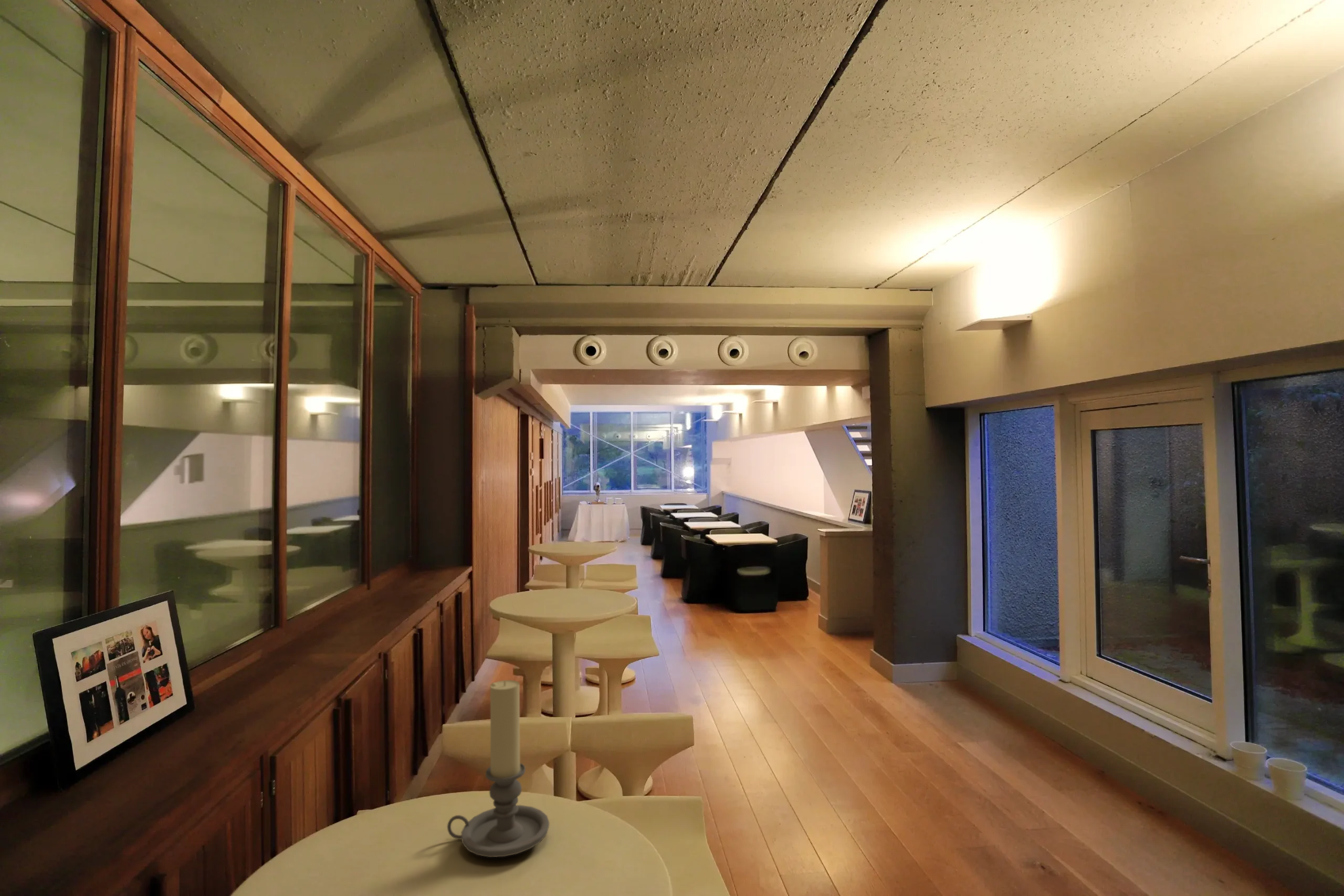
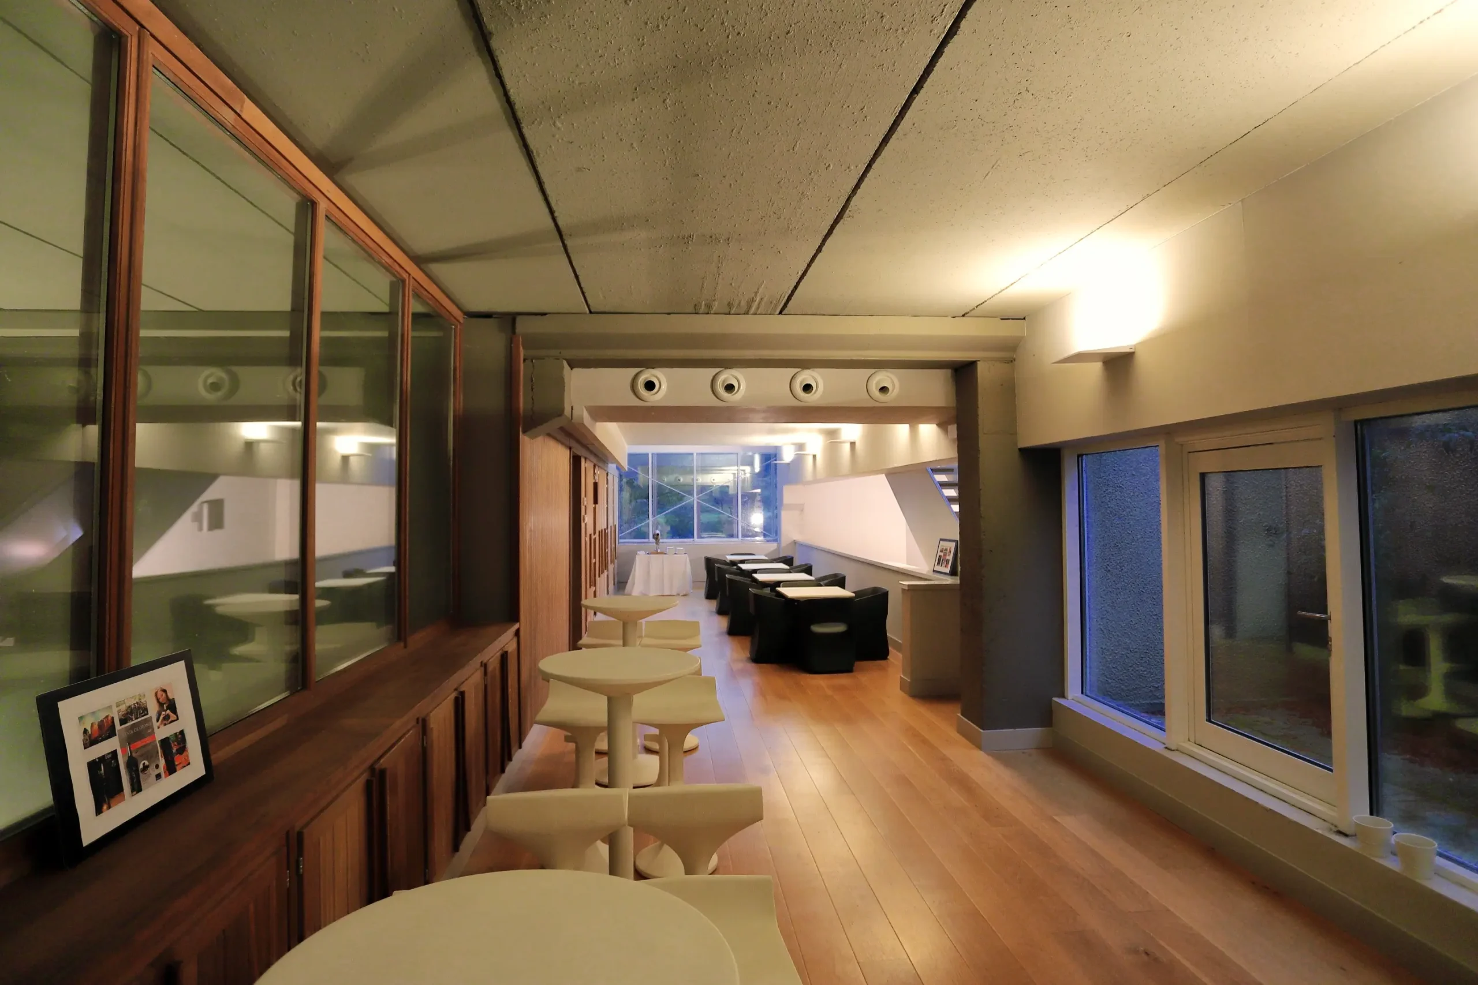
- candle holder (497, 760)
